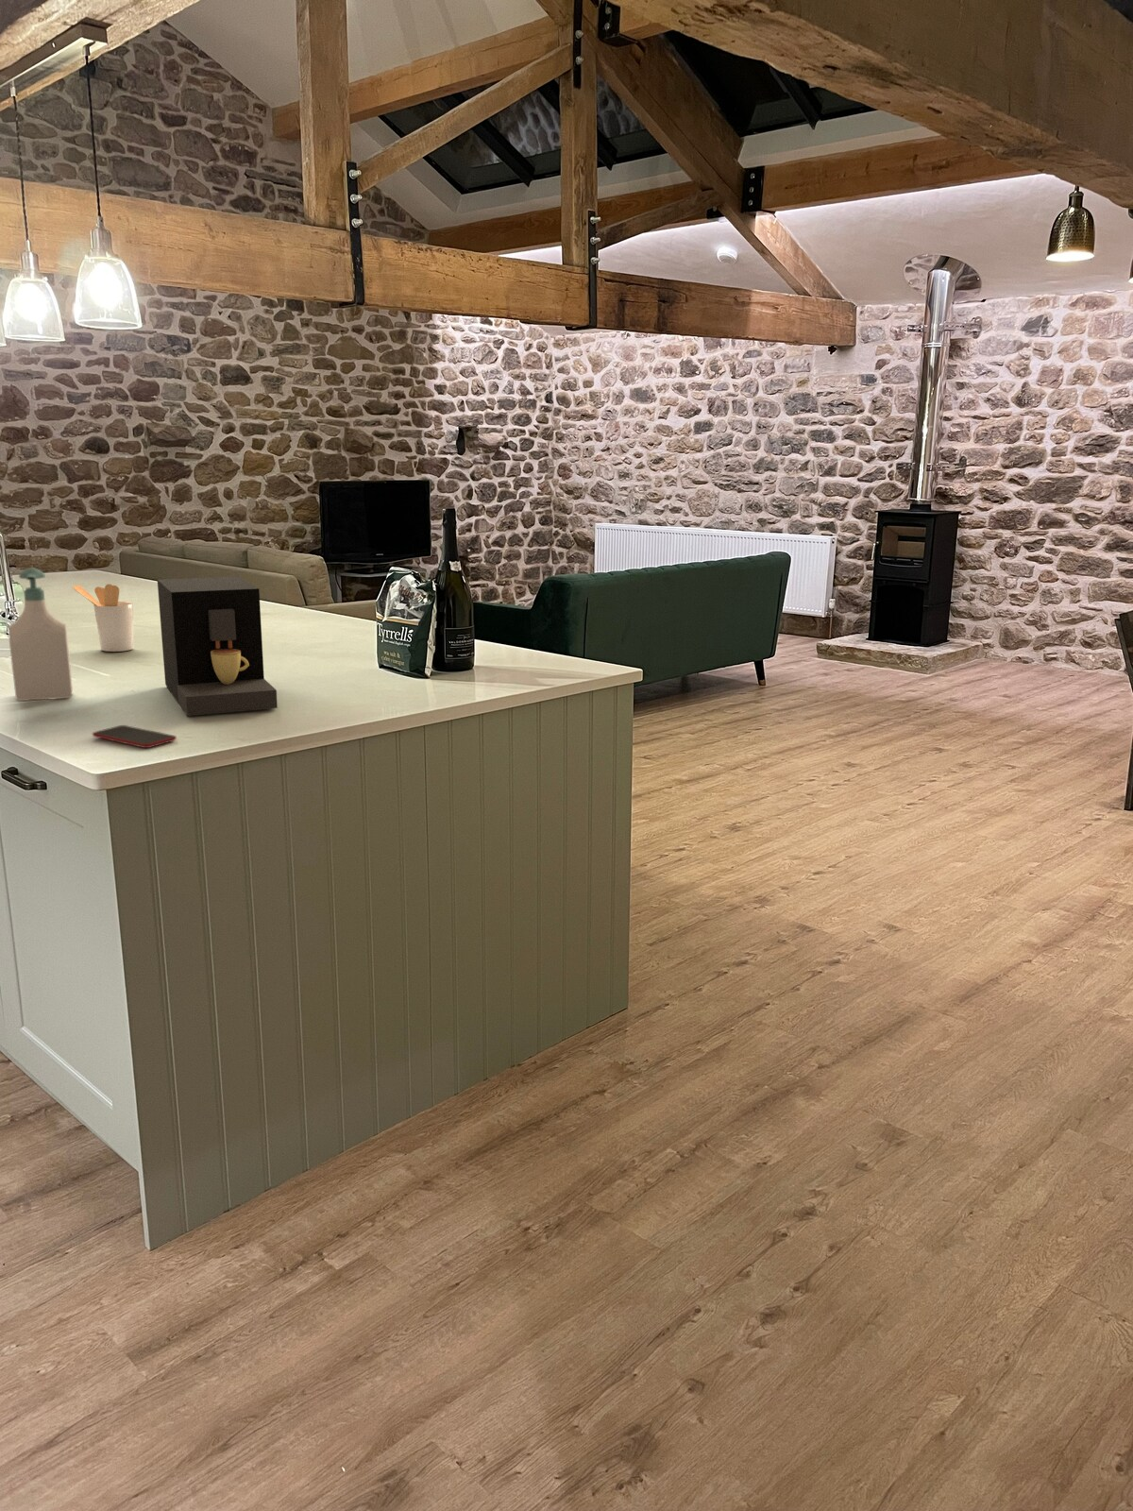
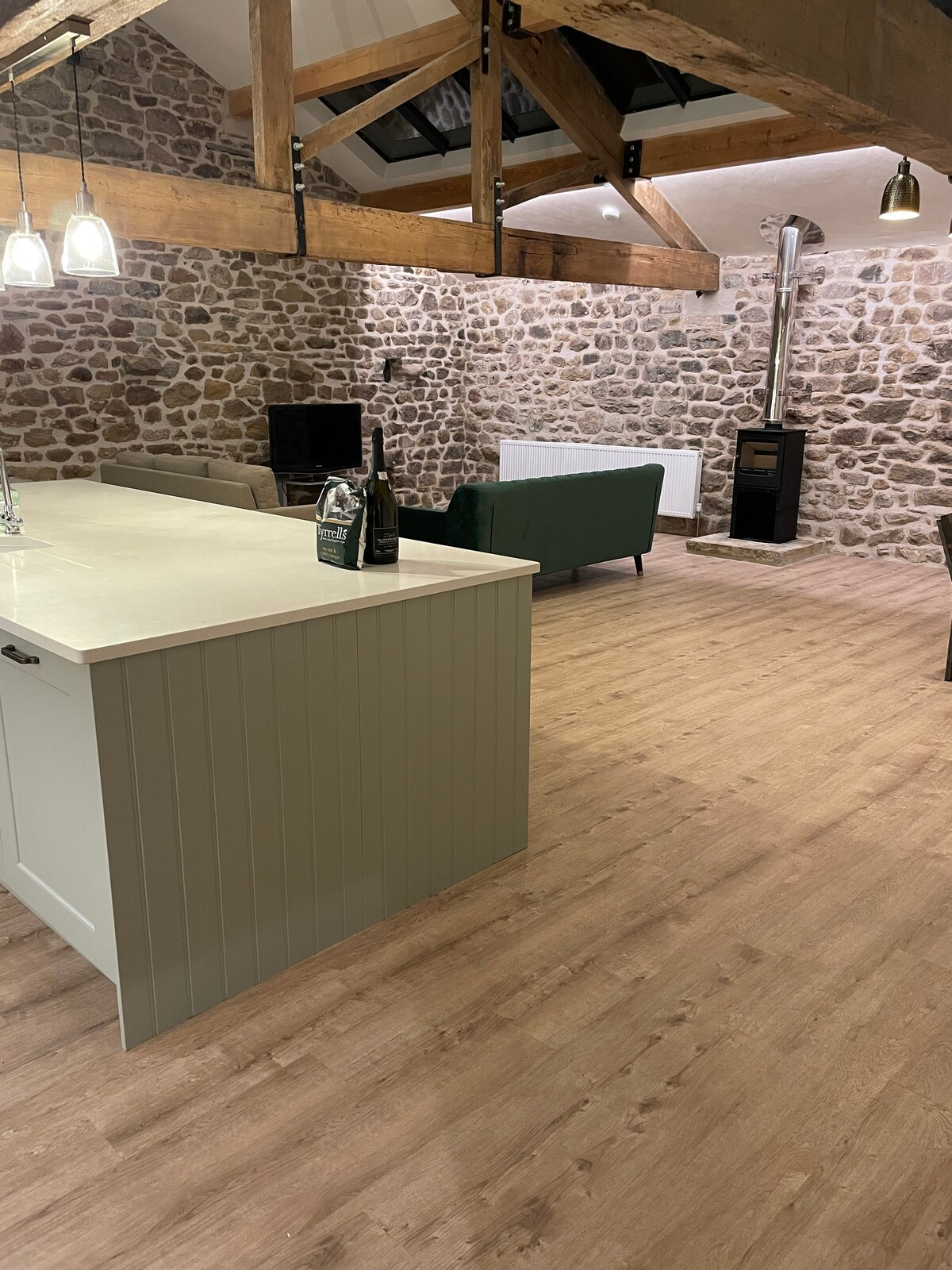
- coffee maker (214, 642)
- utensil holder (104, 616)
- smartphone (134, 735)
- soap bottle (38, 634)
